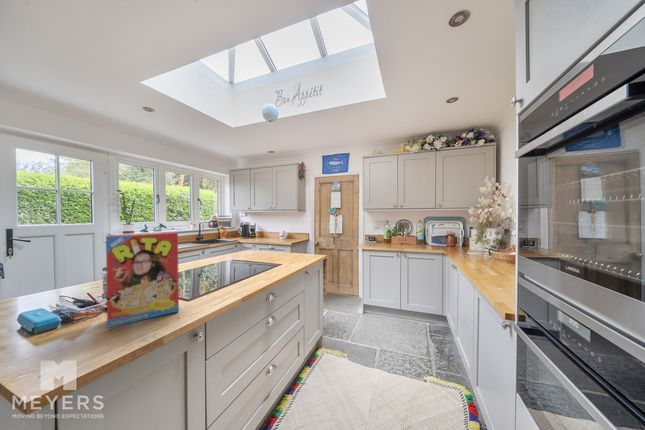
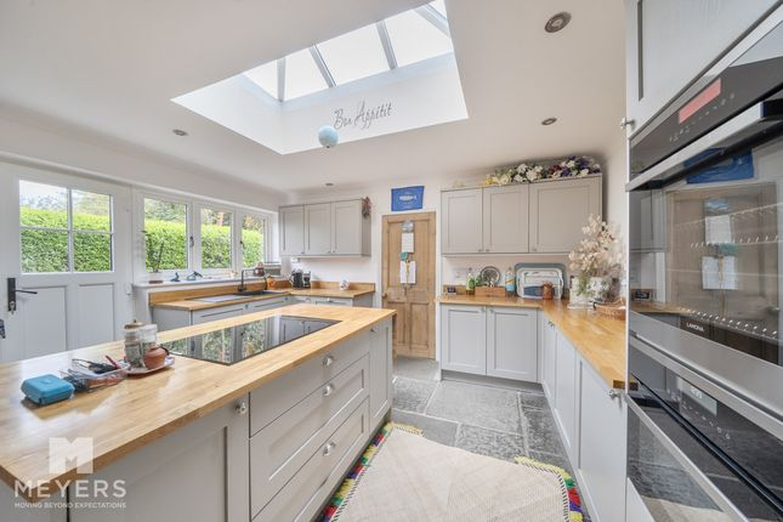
- cereal box (144, 274)
